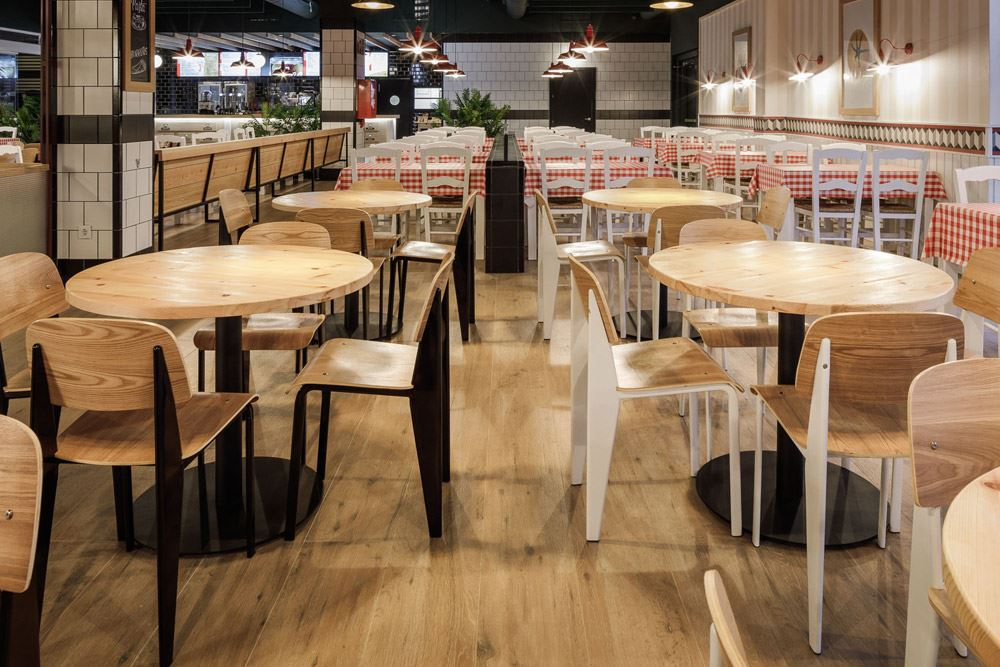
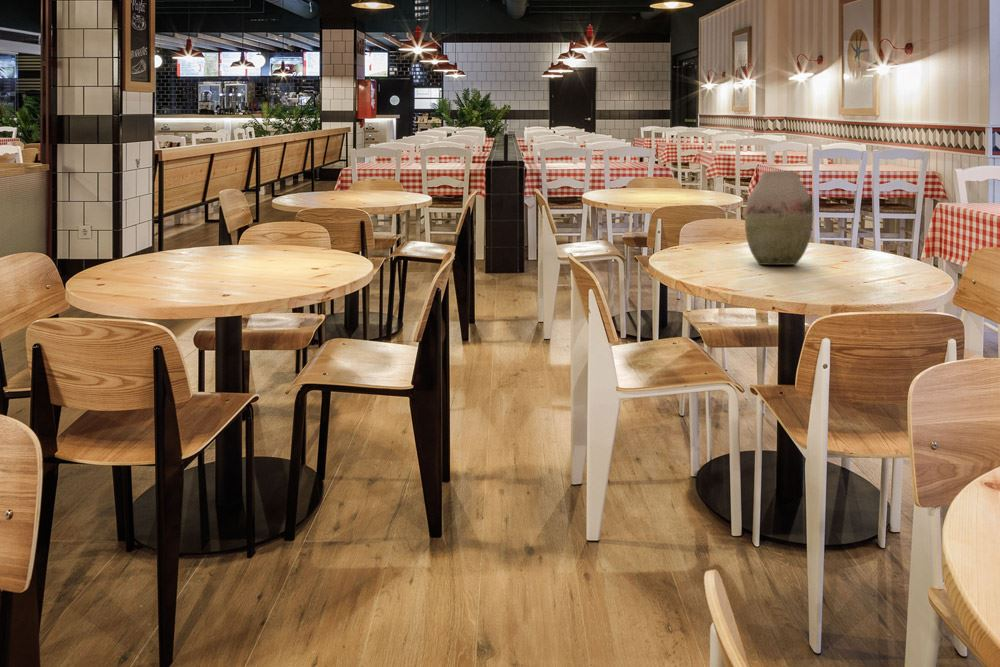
+ vase (778, 218)
